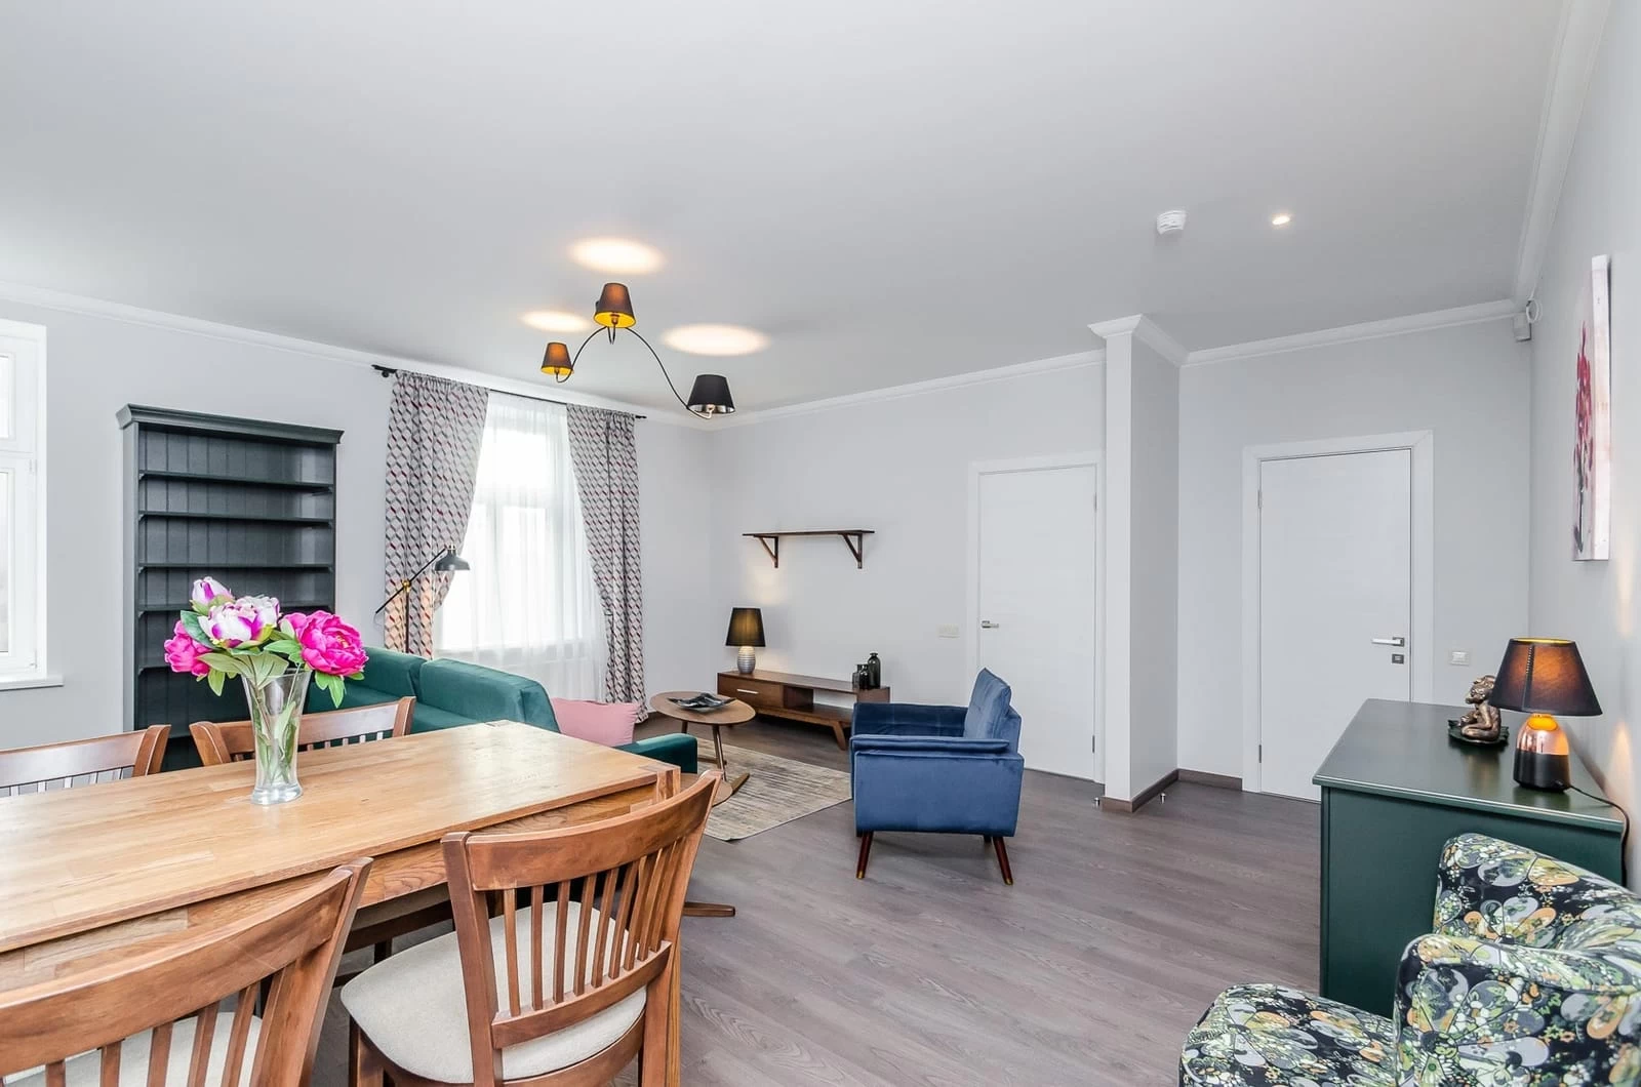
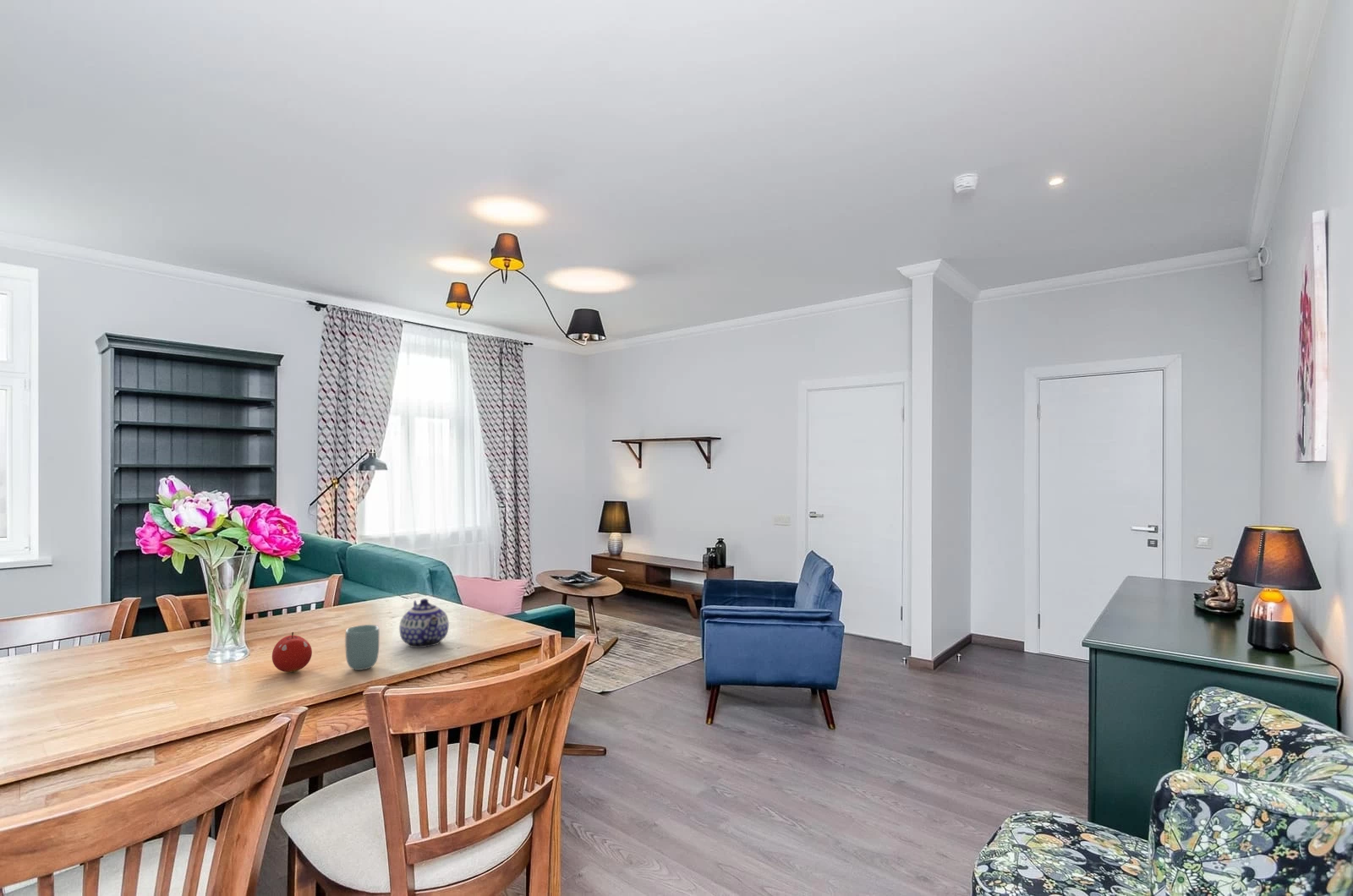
+ teapot (424, 620)
+ fruit (292, 651)
+ cup (362, 647)
